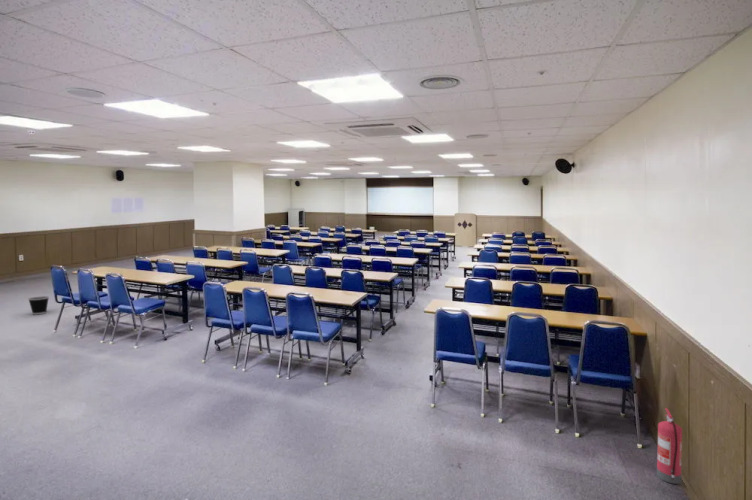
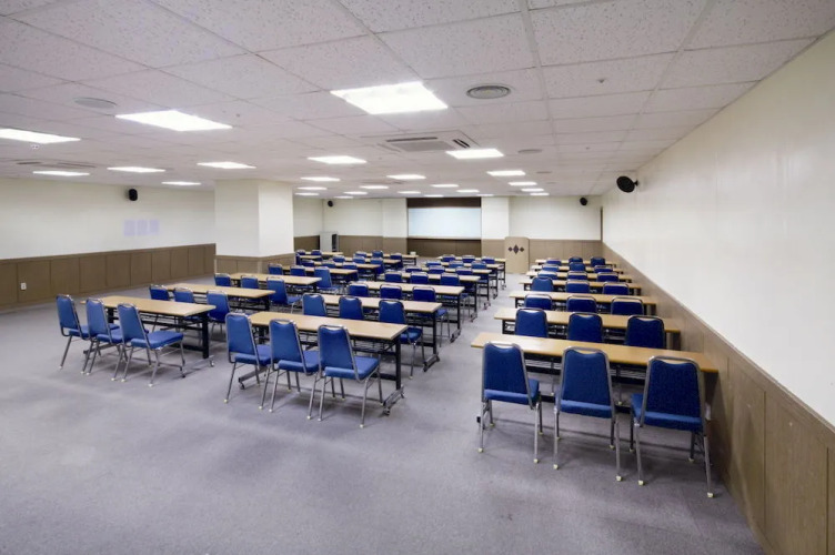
- wastebasket (39, 305)
- fire extinguisher (670, 446)
